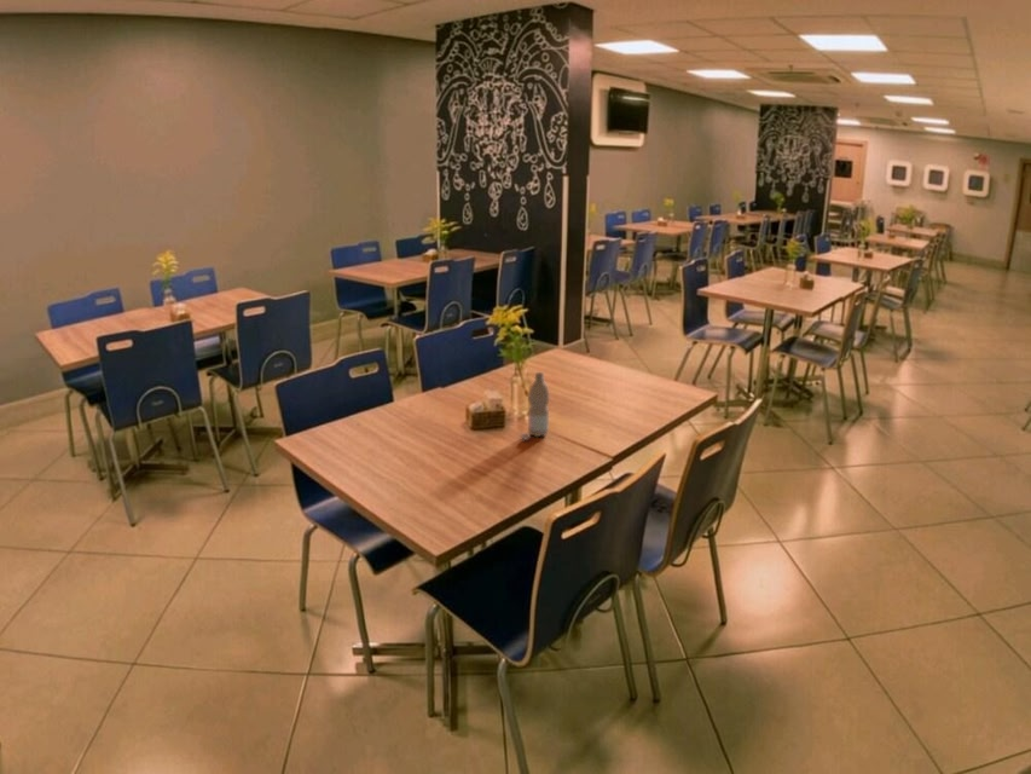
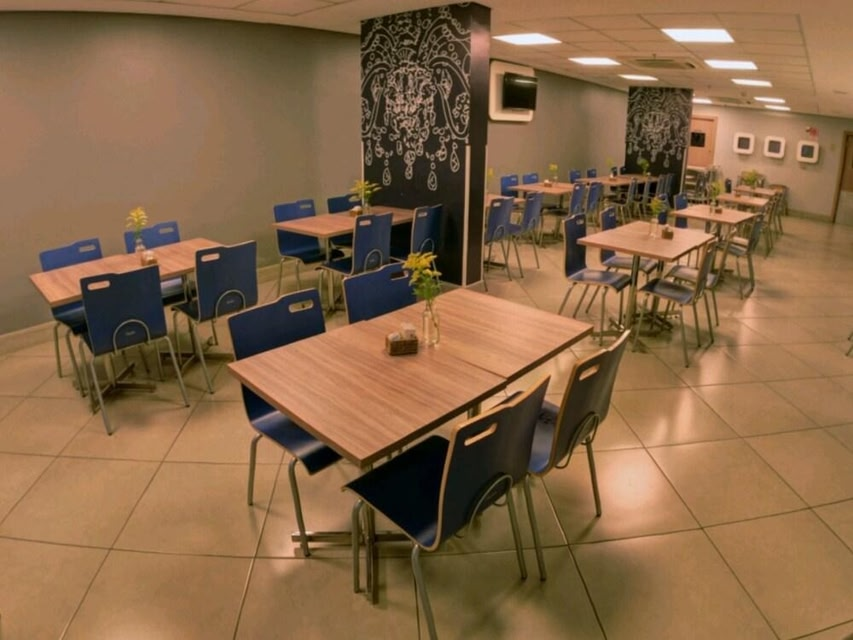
- water bottle (534, 405)
